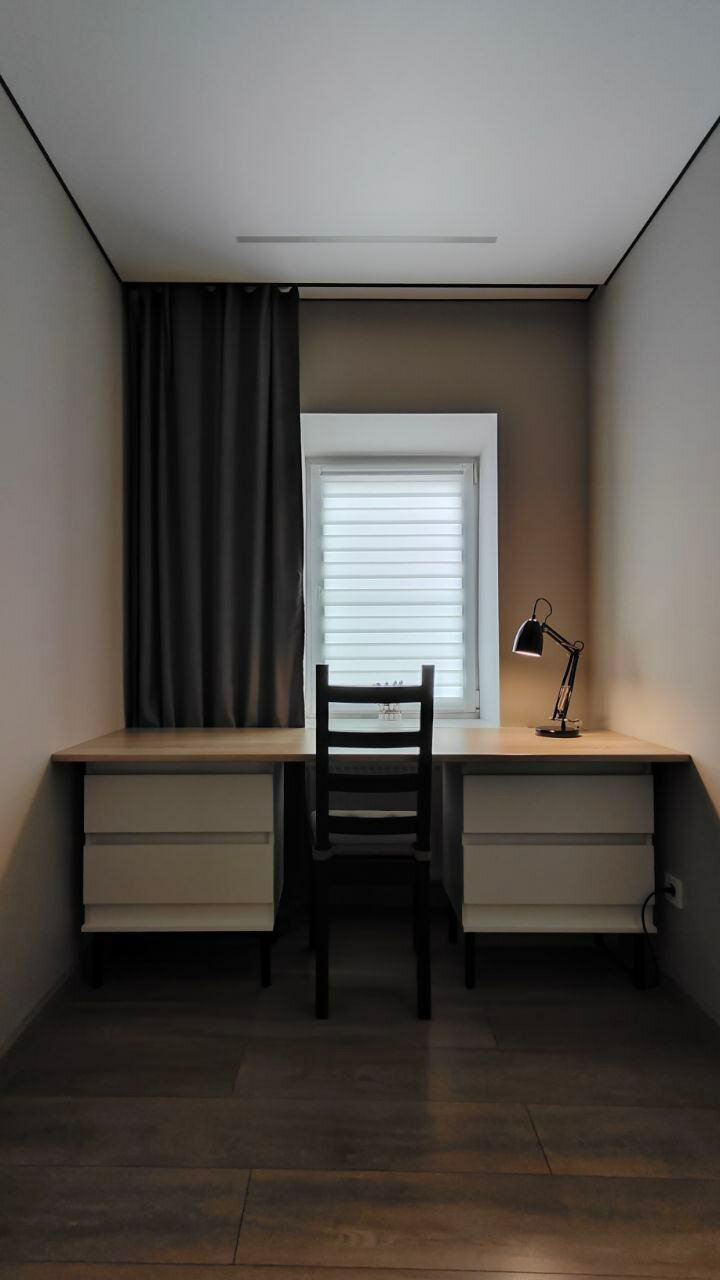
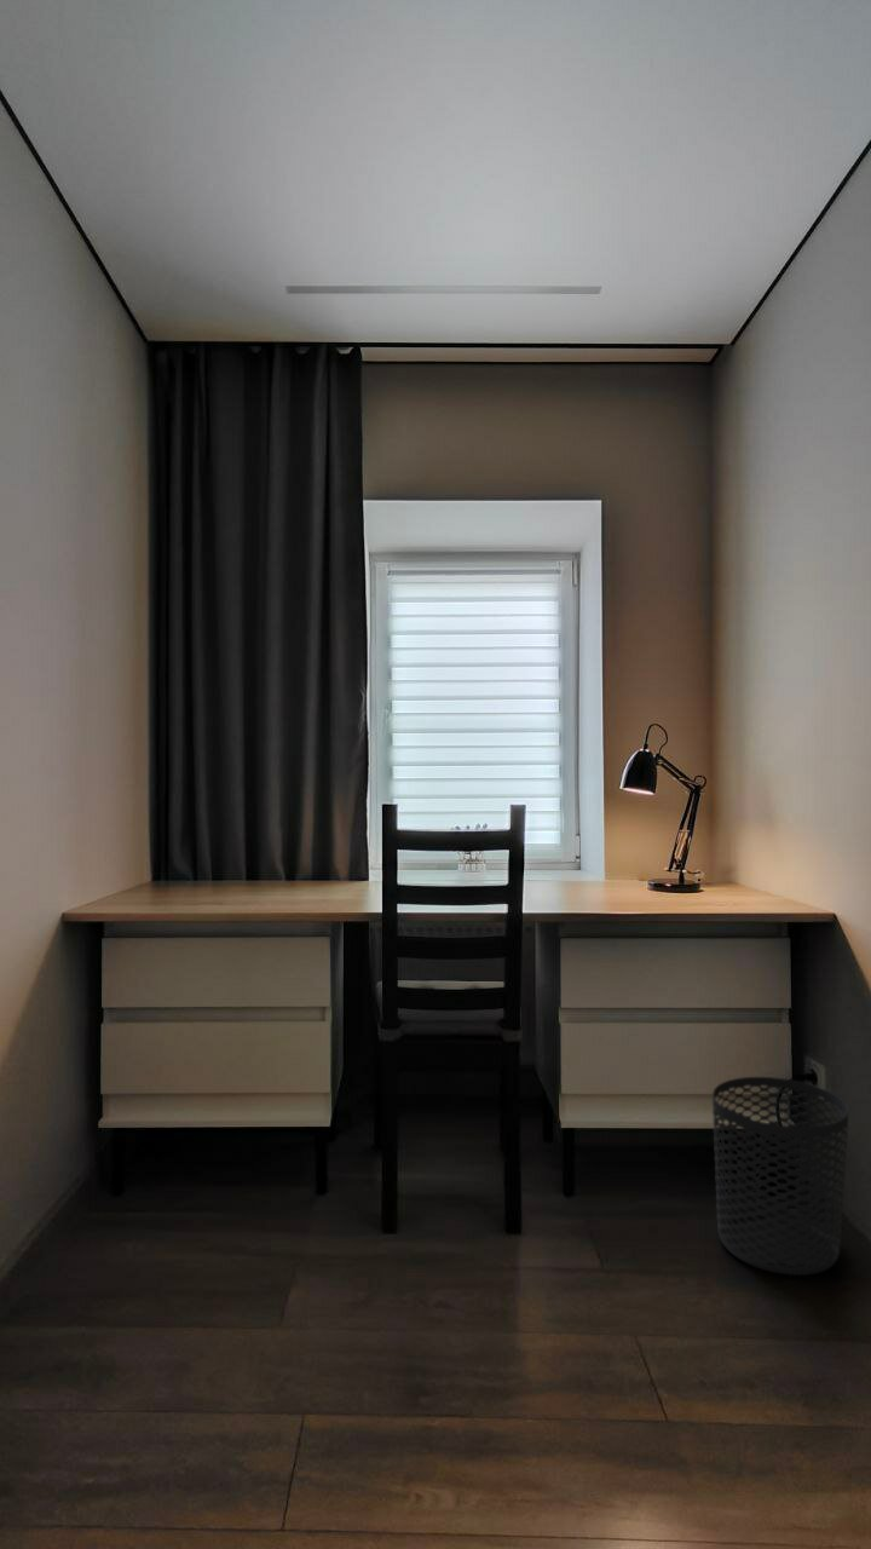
+ waste bin (778, 1173)
